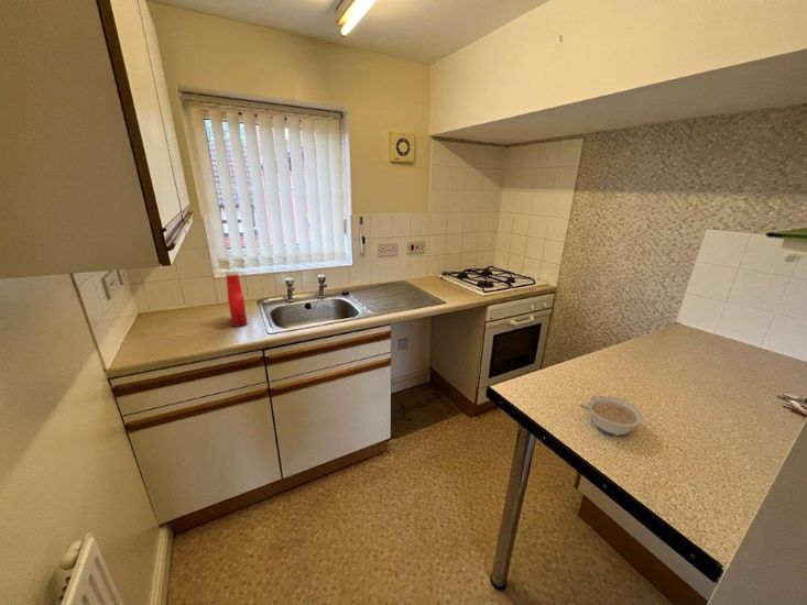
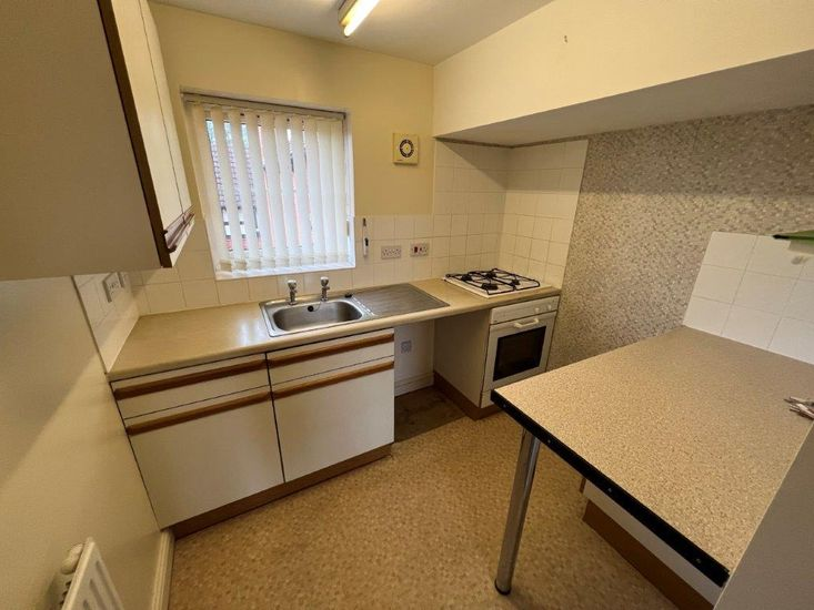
- soap bottle (236, 296)
- legume (611, 416)
